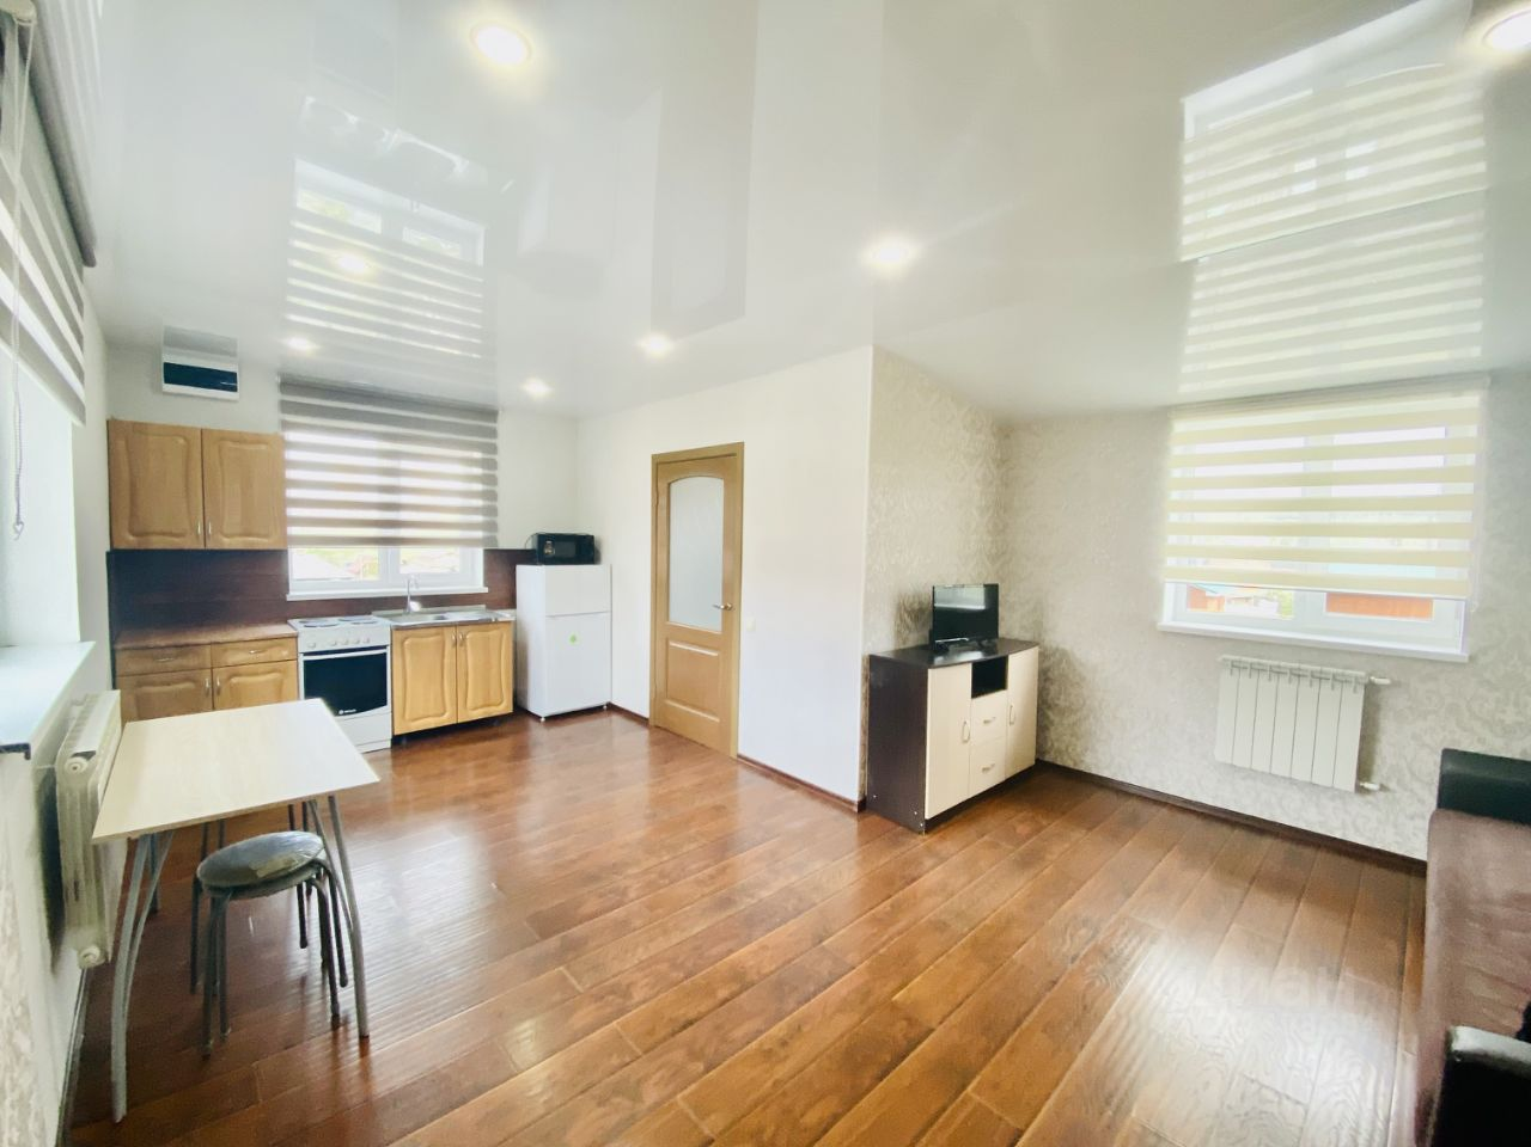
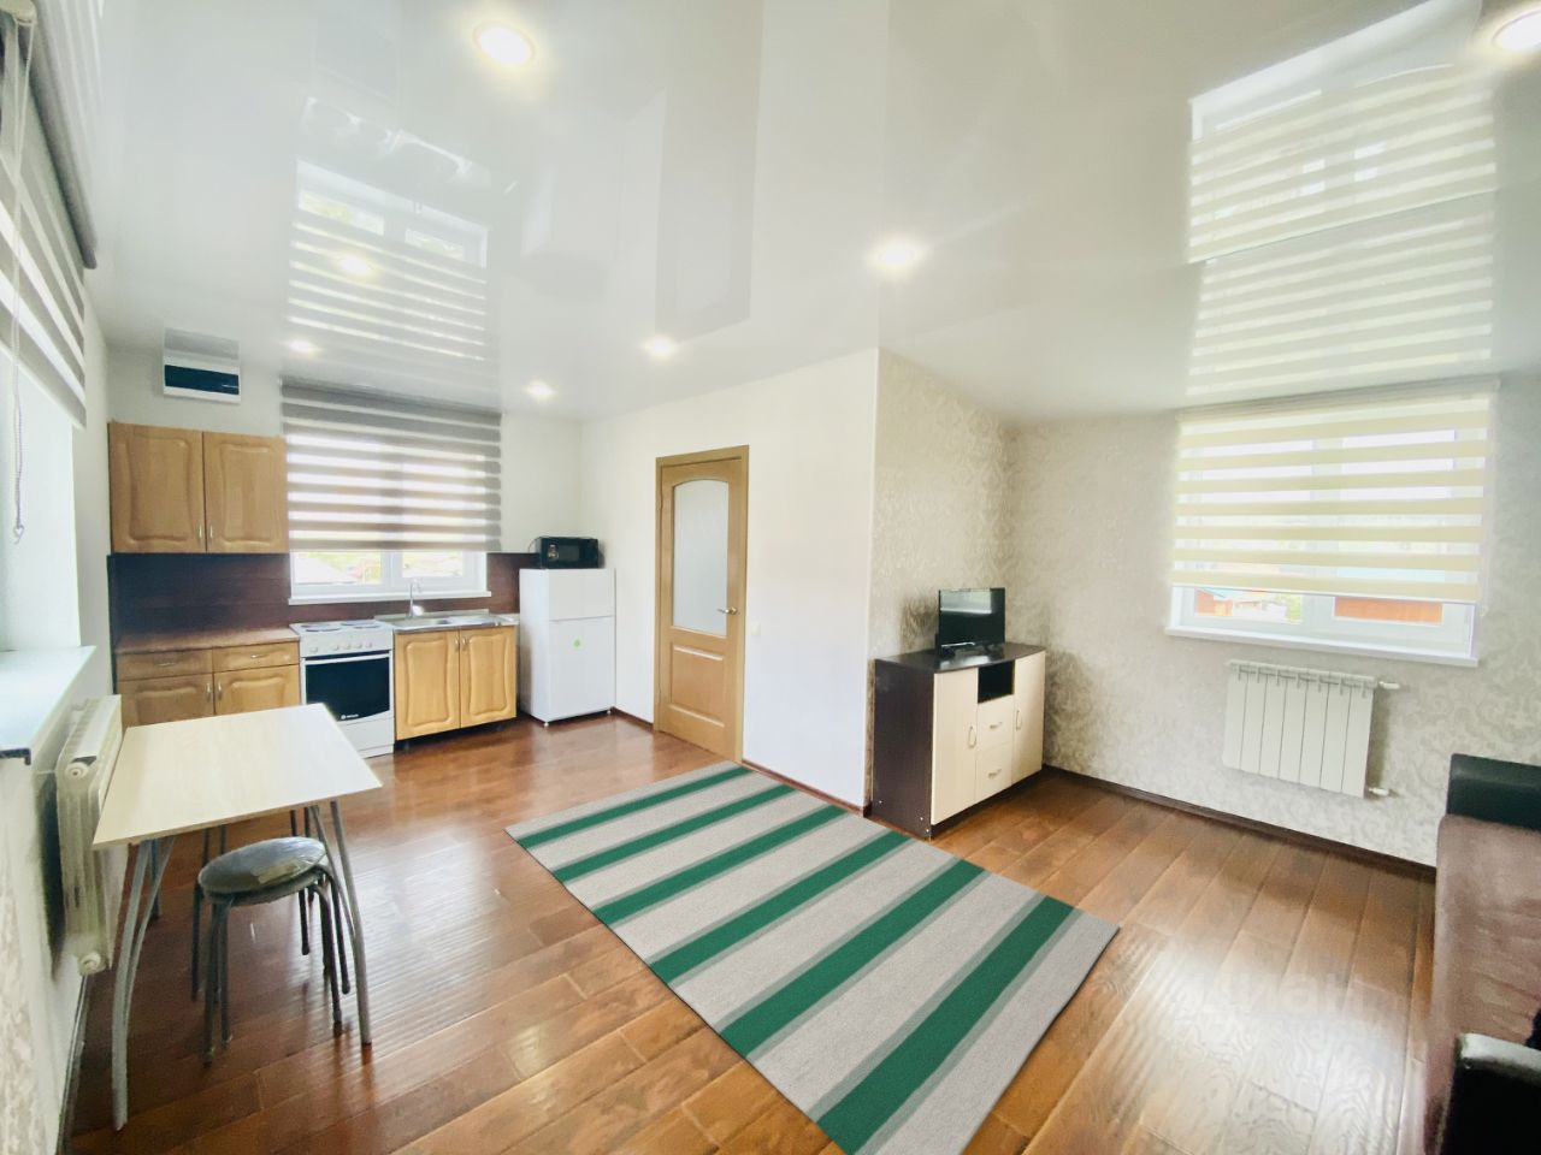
+ rug (773, 871)
